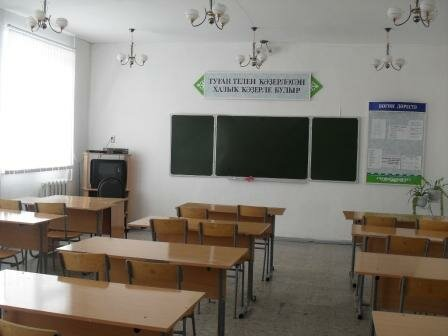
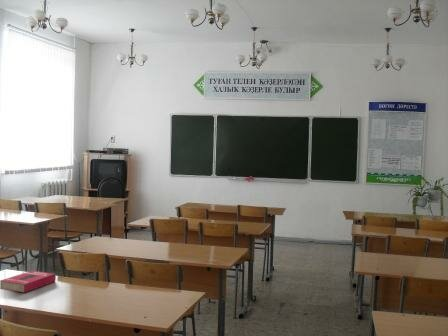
+ book (28, 281)
